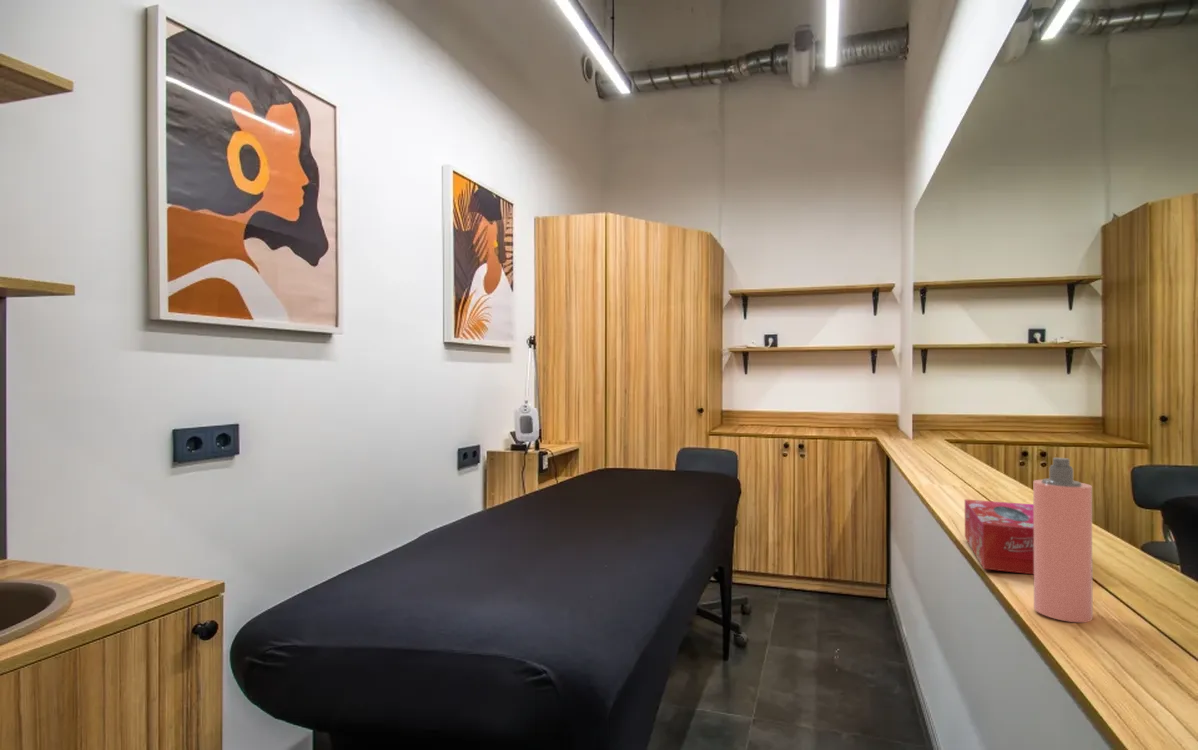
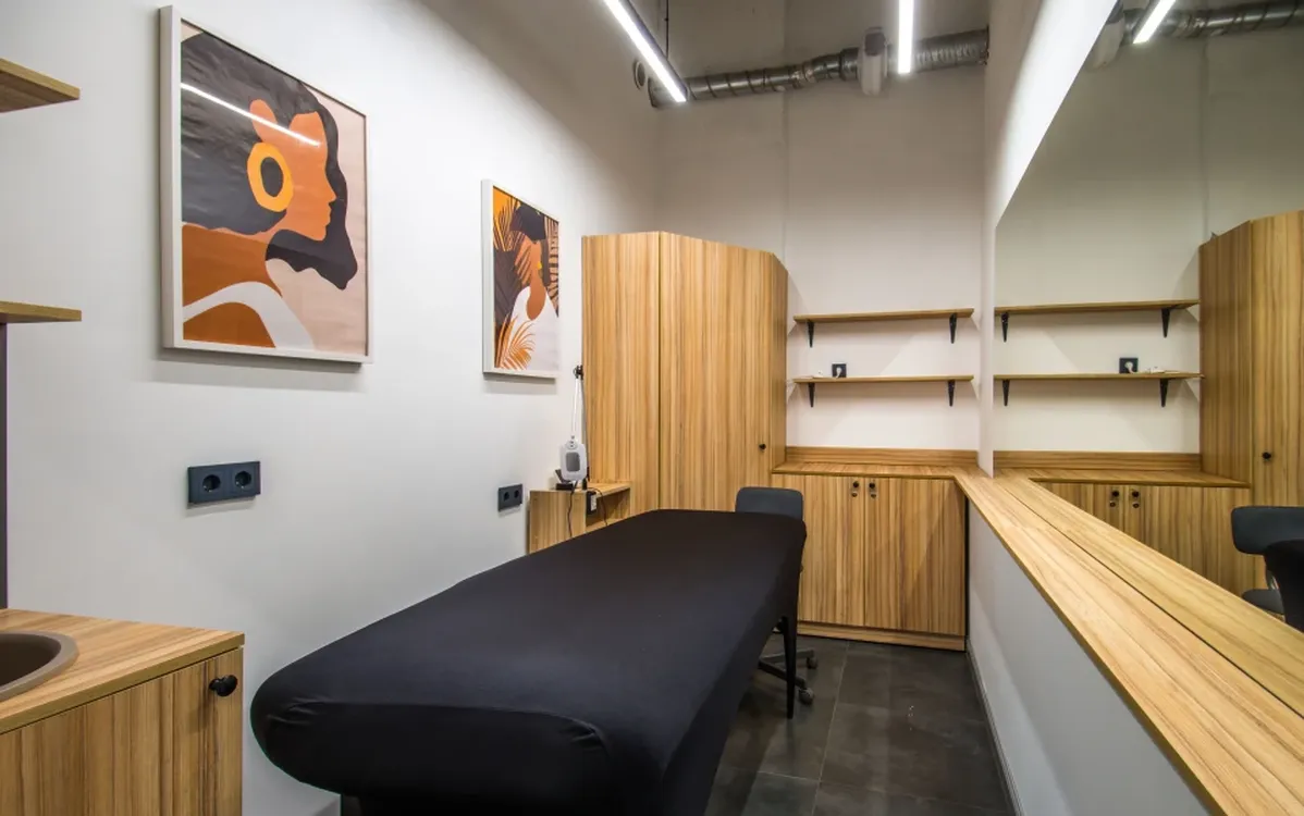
- tissue box (1010, 534)
- spray bottle (1062, 535)
